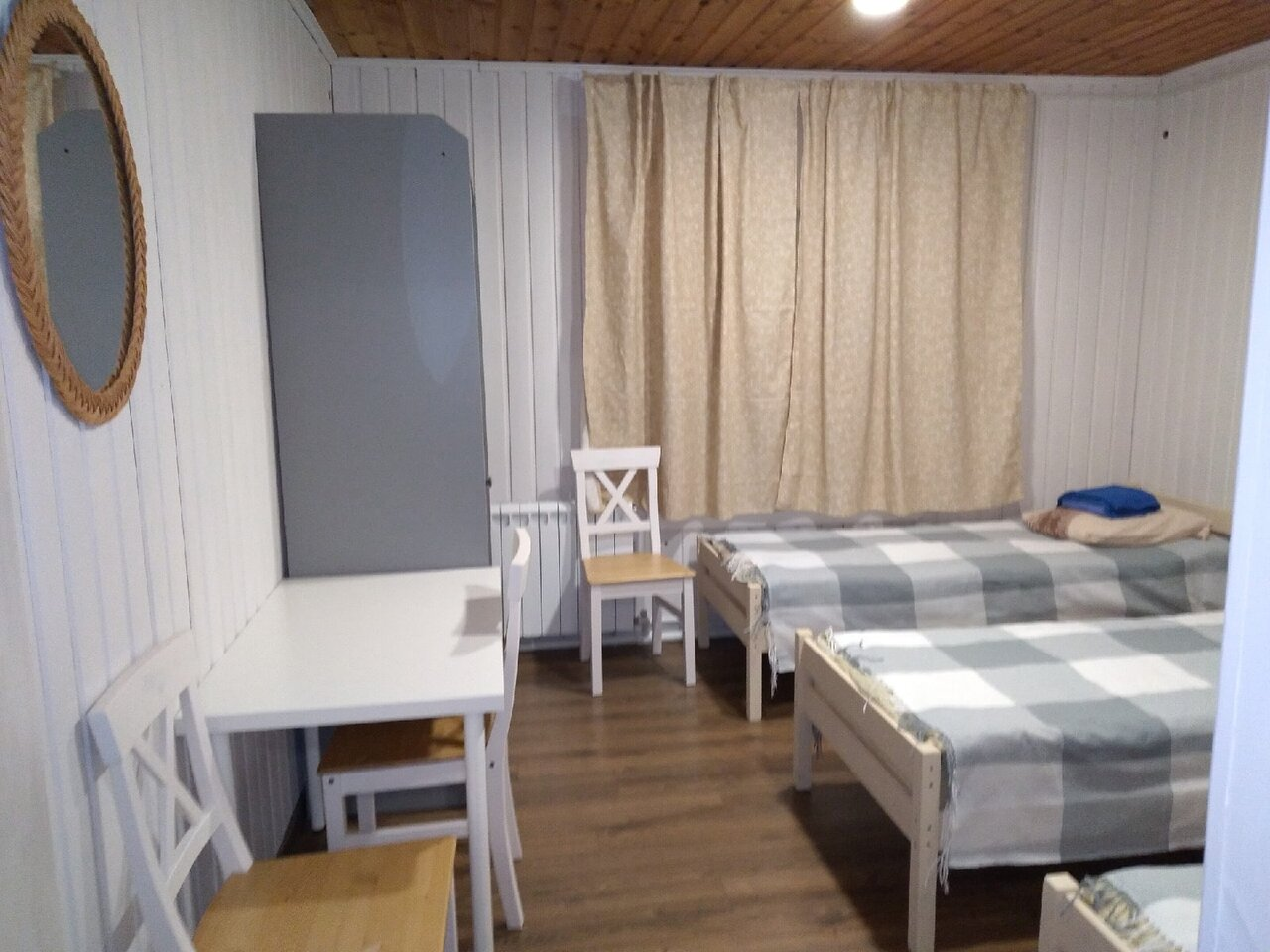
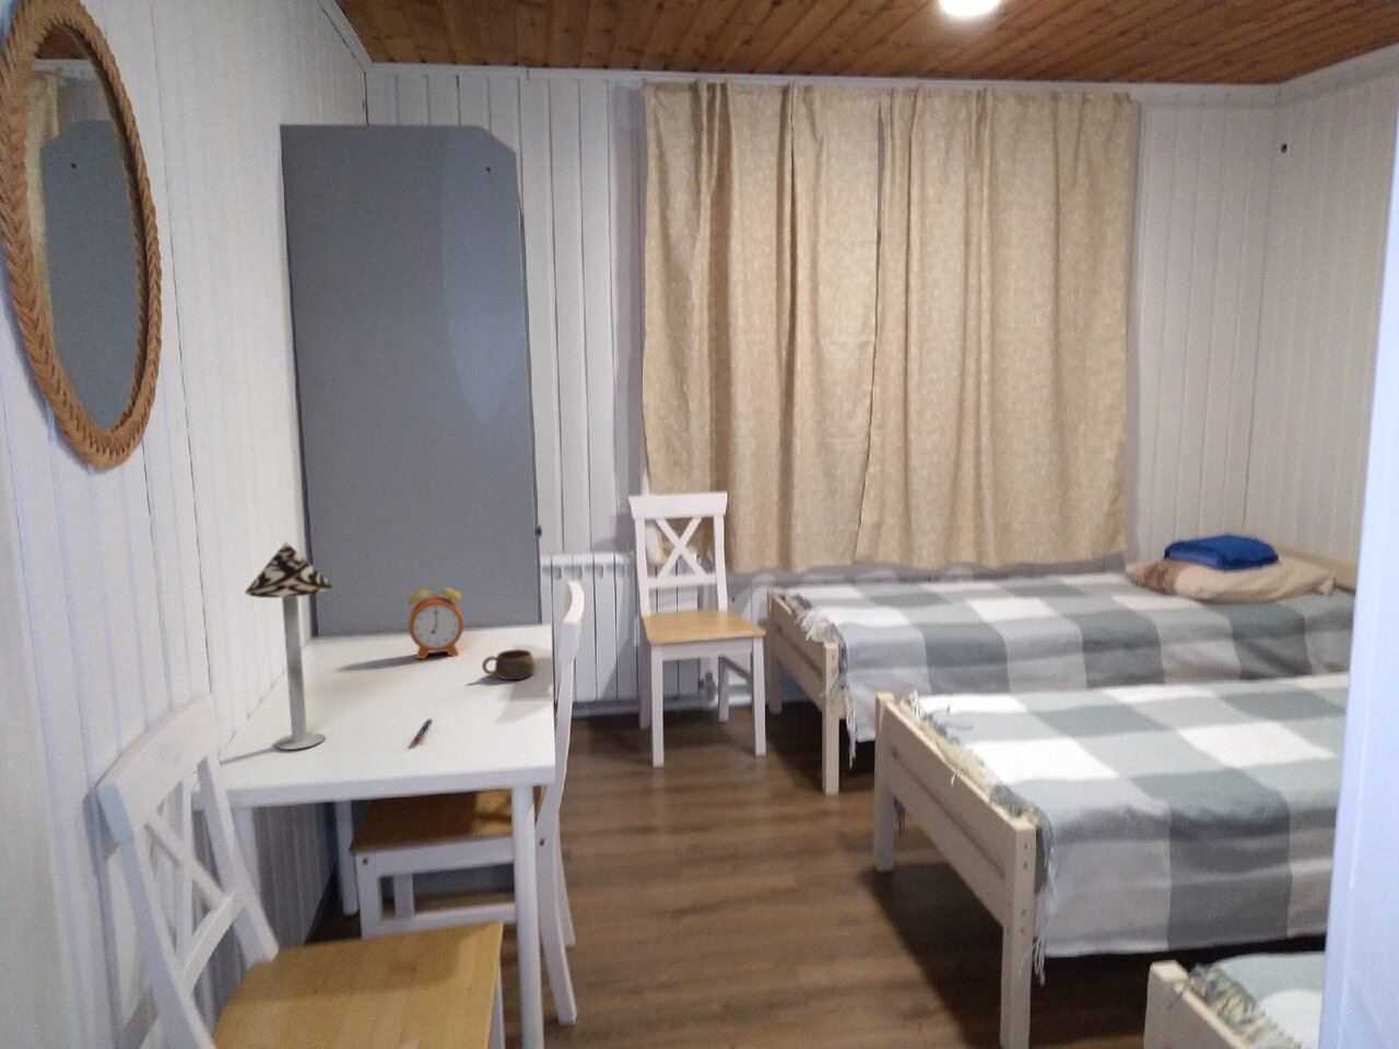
+ pen (423, 728)
+ cup (508, 664)
+ table lamp (293, 642)
+ alarm clock (435, 615)
